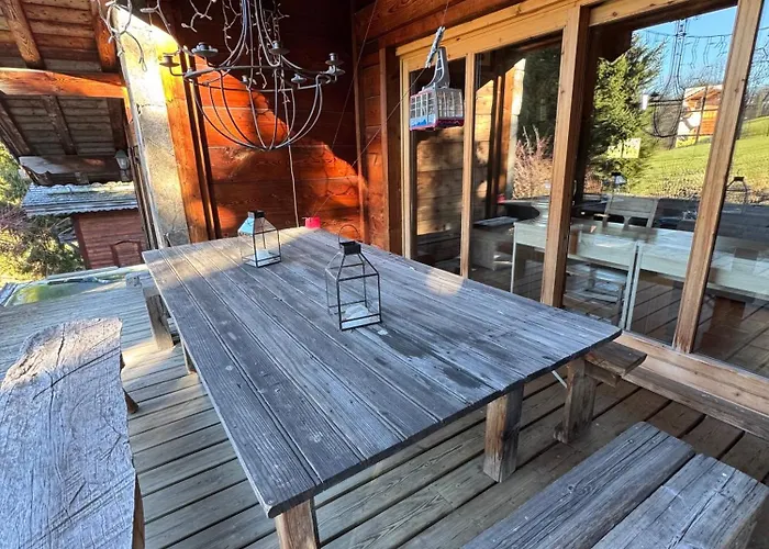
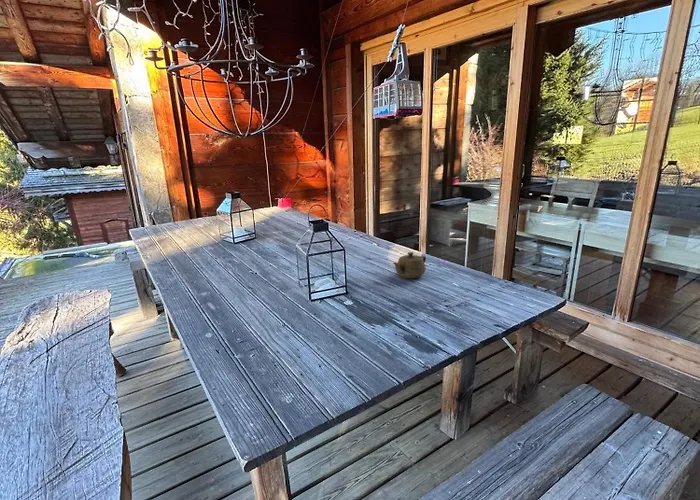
+ teapot (409, 264)
